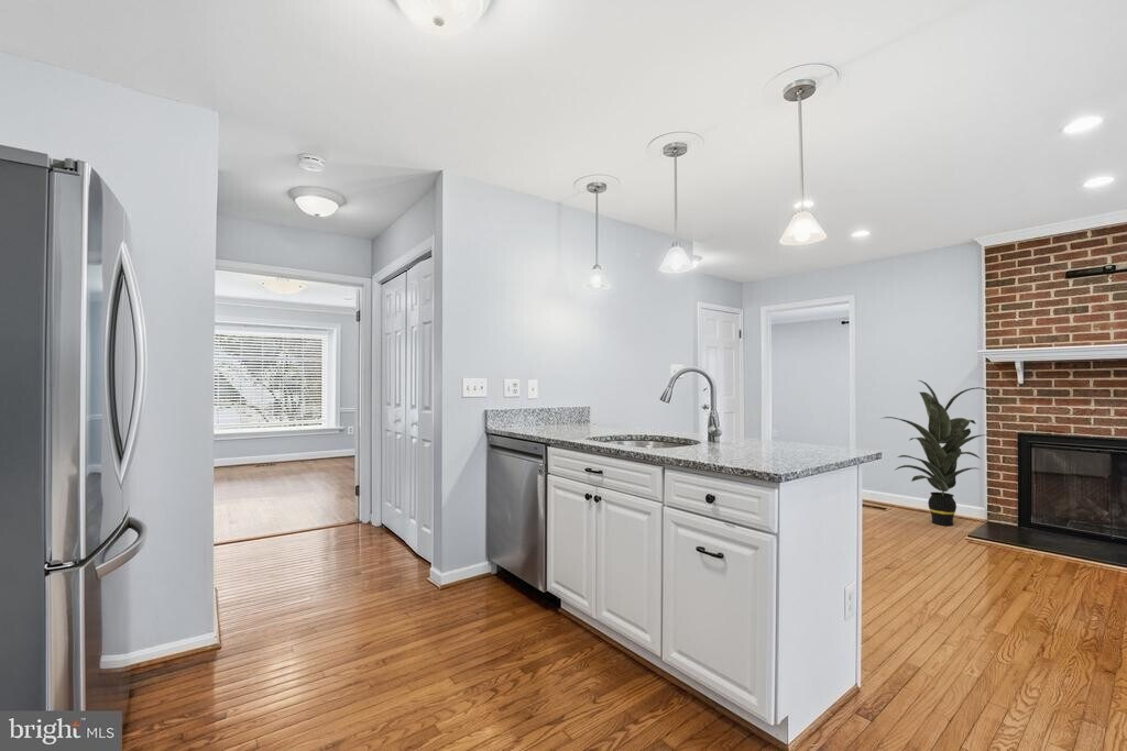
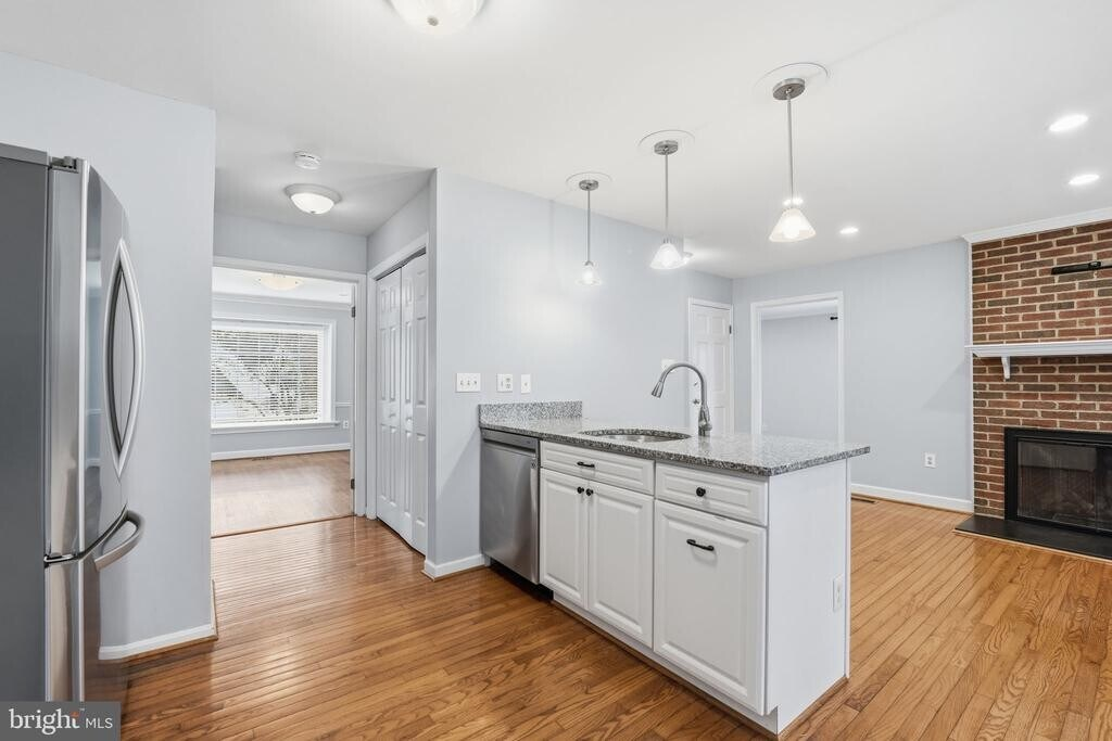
- indoor plant (935, 450)
